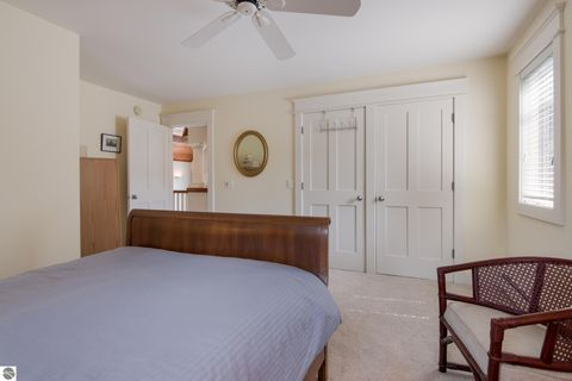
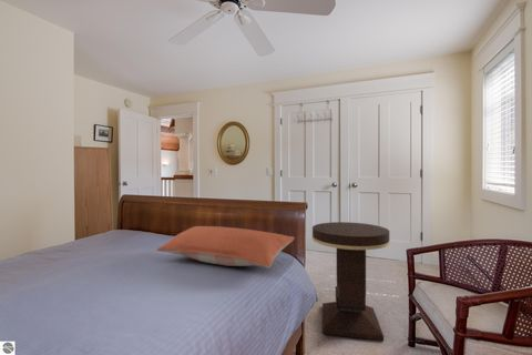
+ pillow (225, 244)
+ side table (349, 275)
